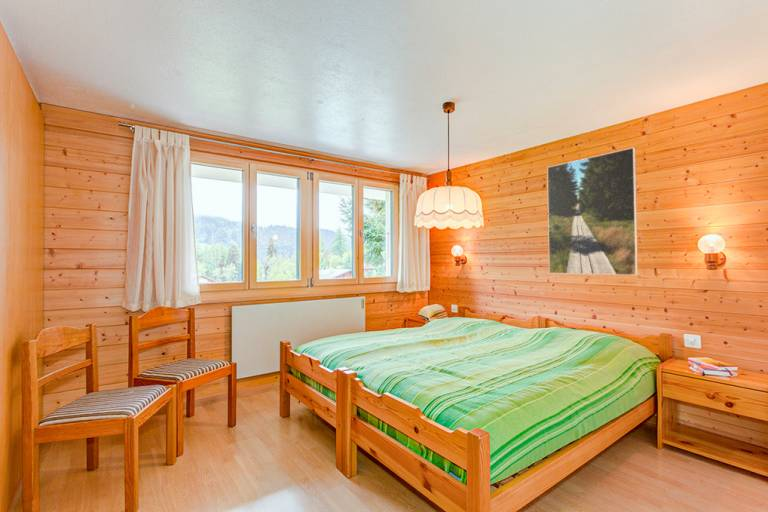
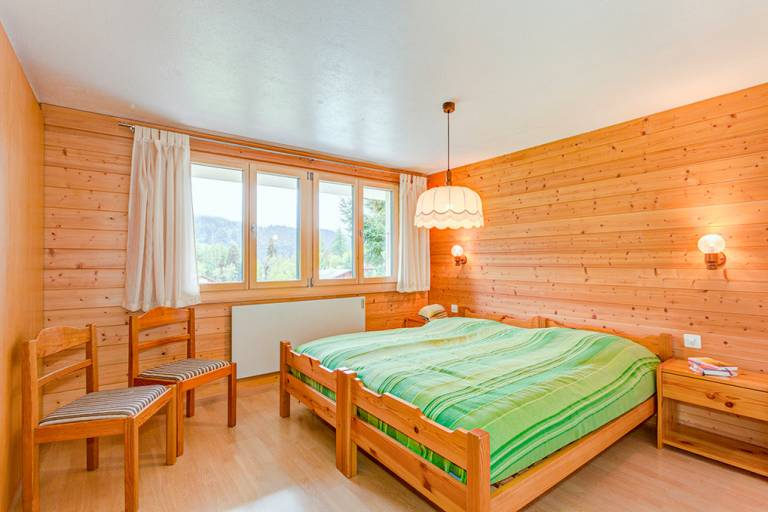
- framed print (588, 216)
